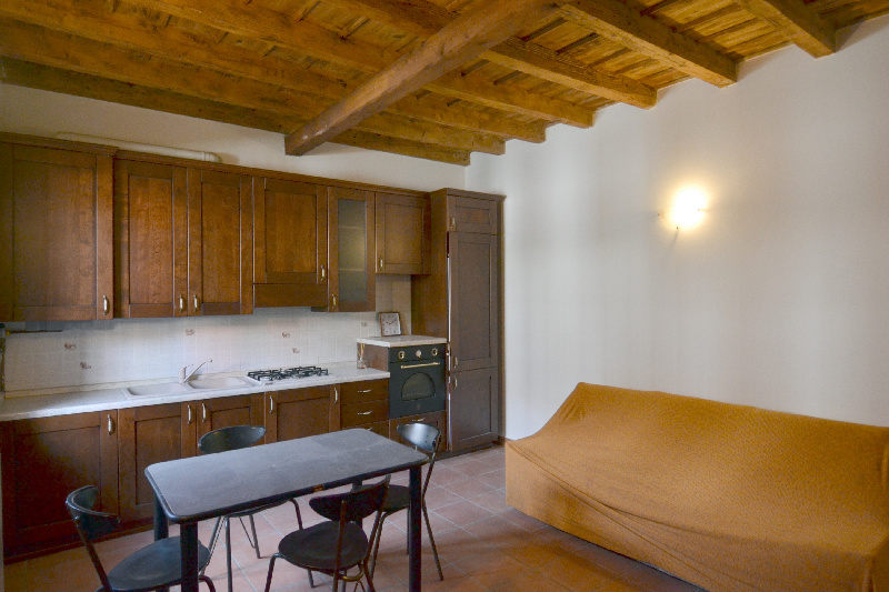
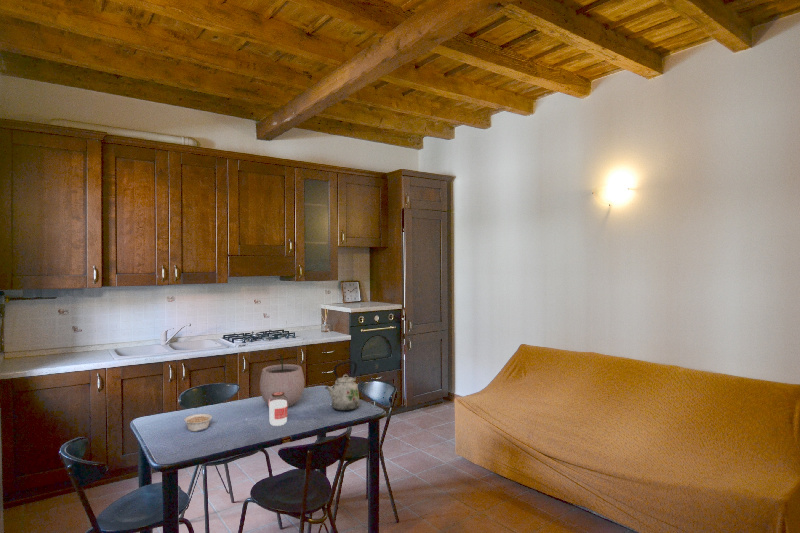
+ jar (278, 408)
+ plant pot (282, 378)
+ kettle (341, 386)
+ legume (198, 422)
